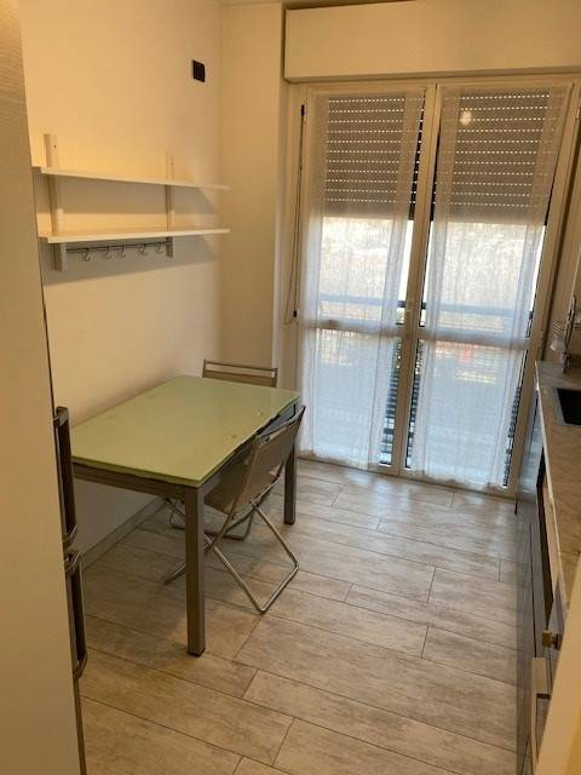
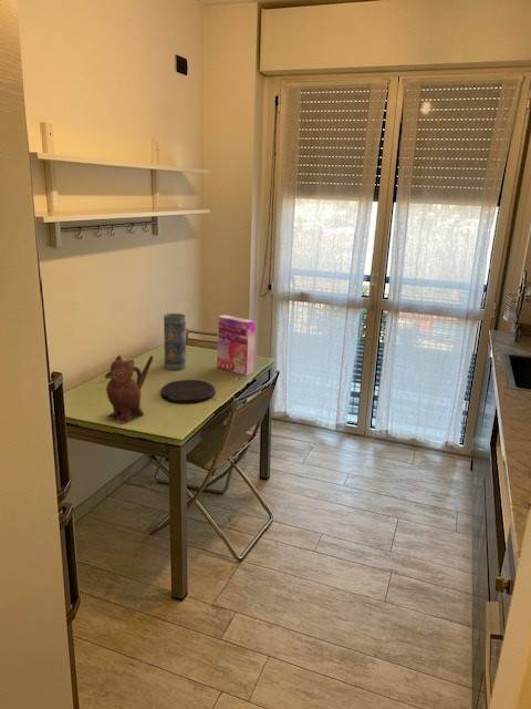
+ plate (188, 390)
+ vase (175, 341)
+ cereal box (236, 345)
+ teapot (127, 384)
